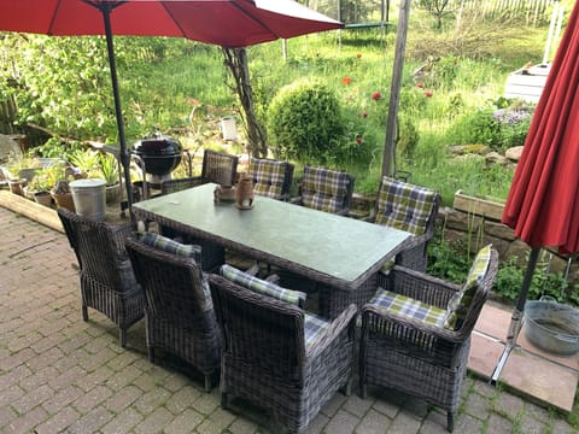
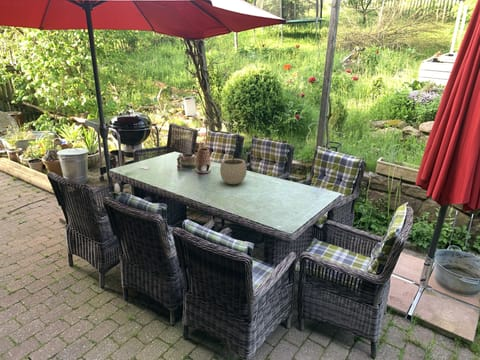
+ plant pot (233, 167)
